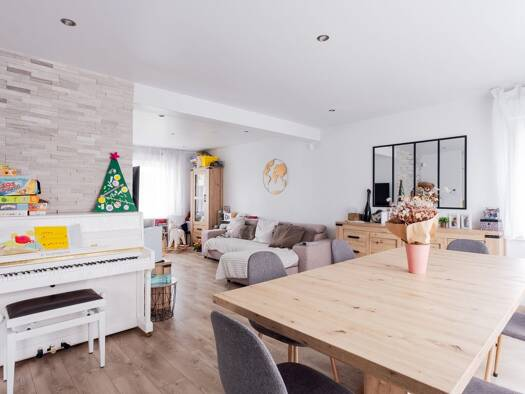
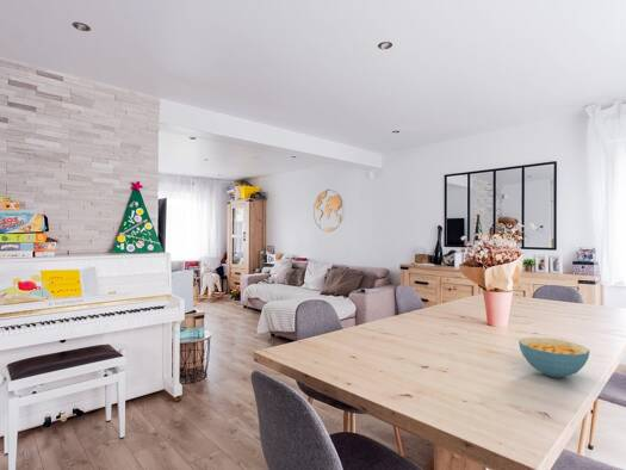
+ cereal bowl (552, 359)
